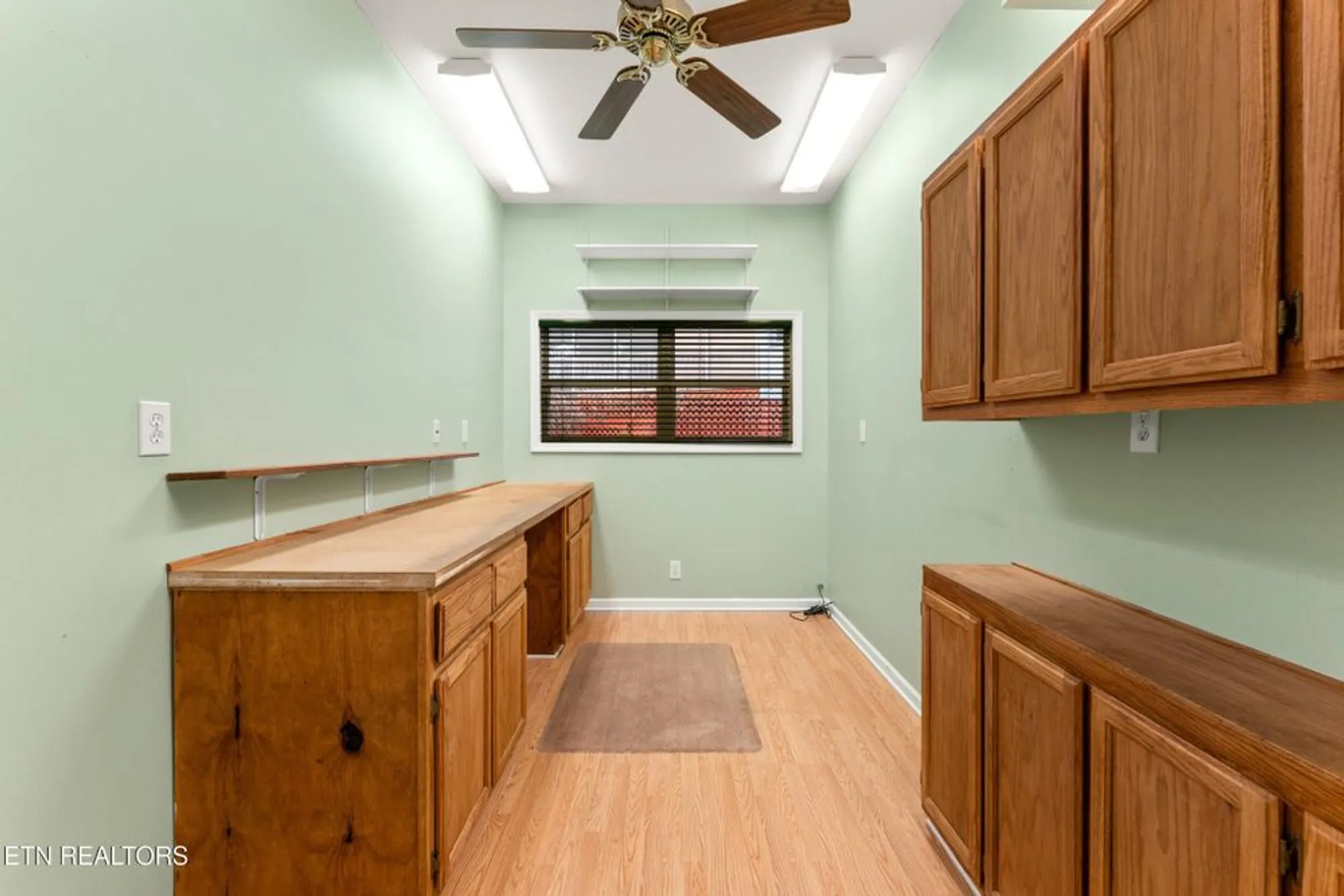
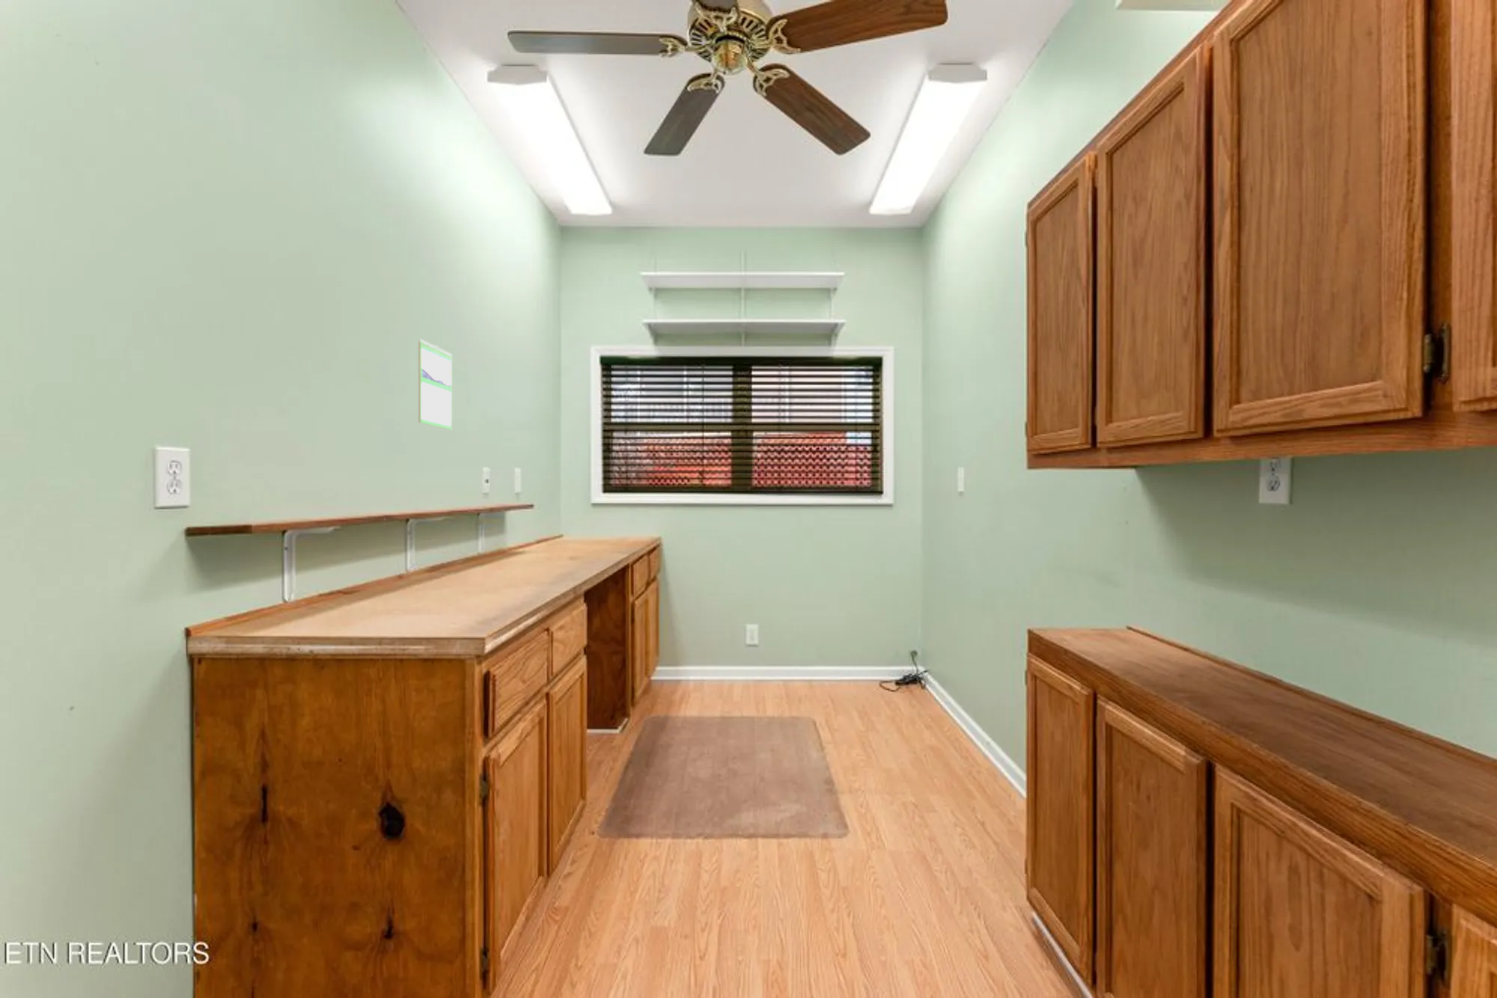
+ calendar (436, 385)
